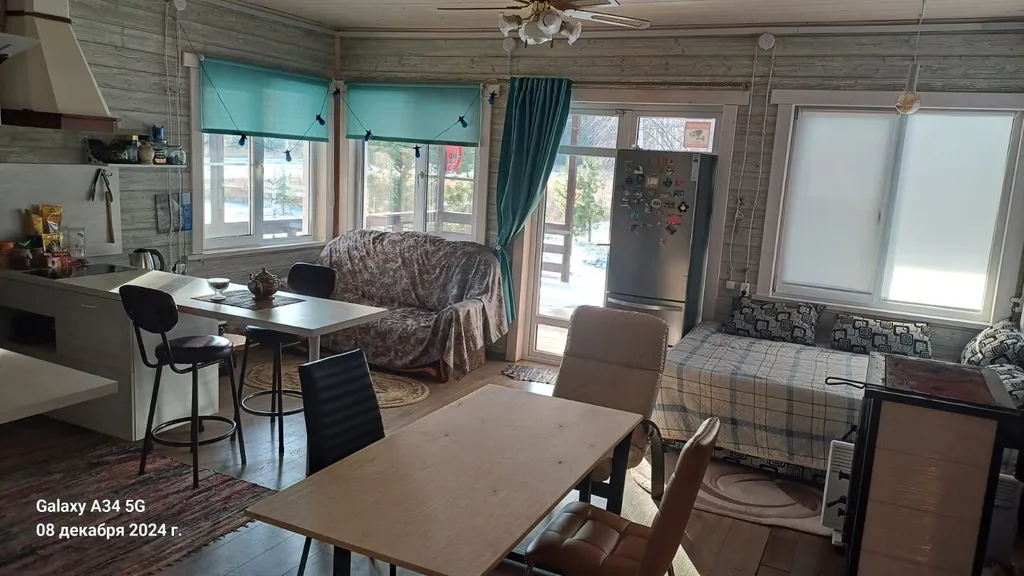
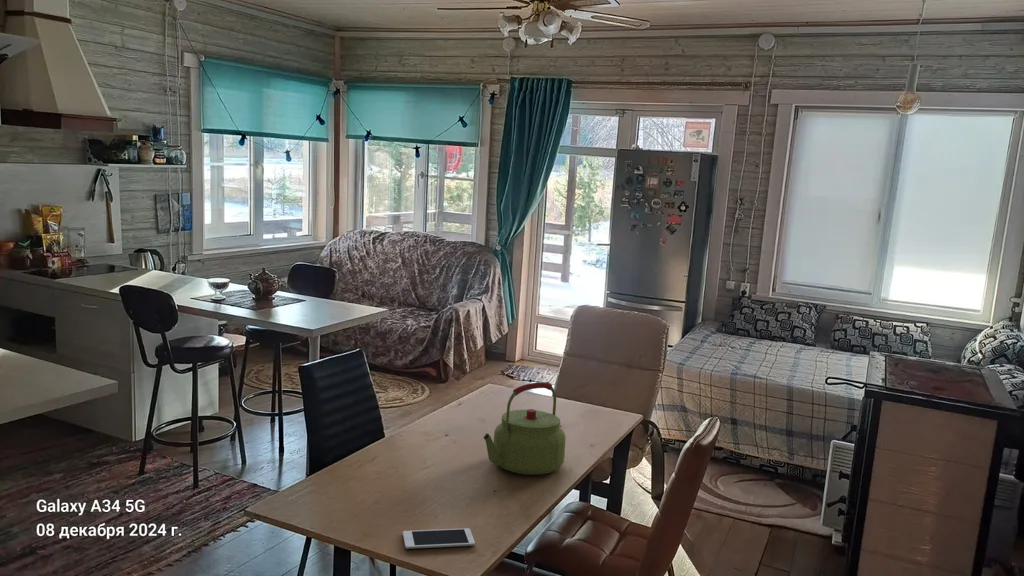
+ cell phone (438, 538)
+ kettle (522, 425)
